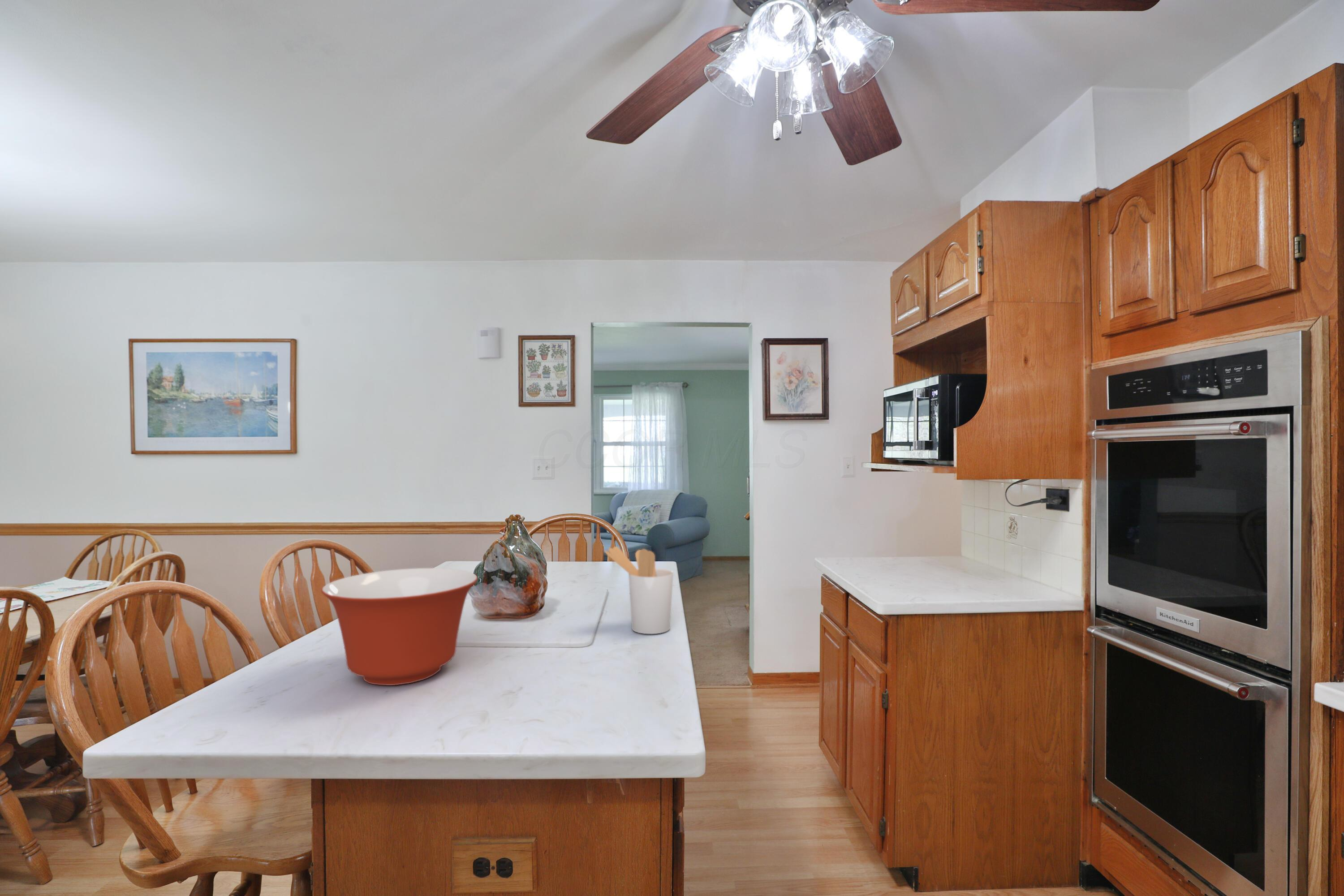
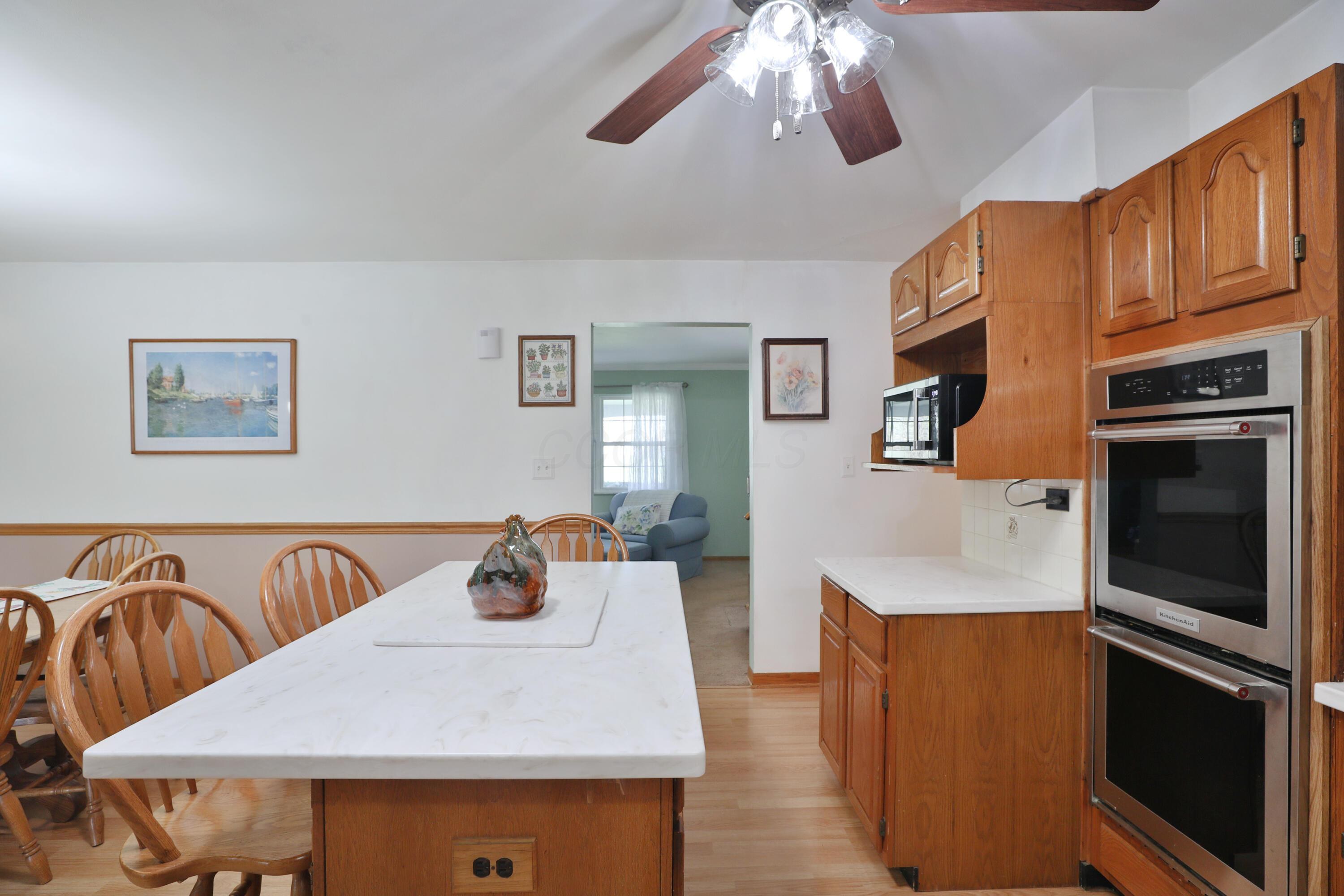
- mixing bowl (403, 626)
- utensil holder (639, 586)
